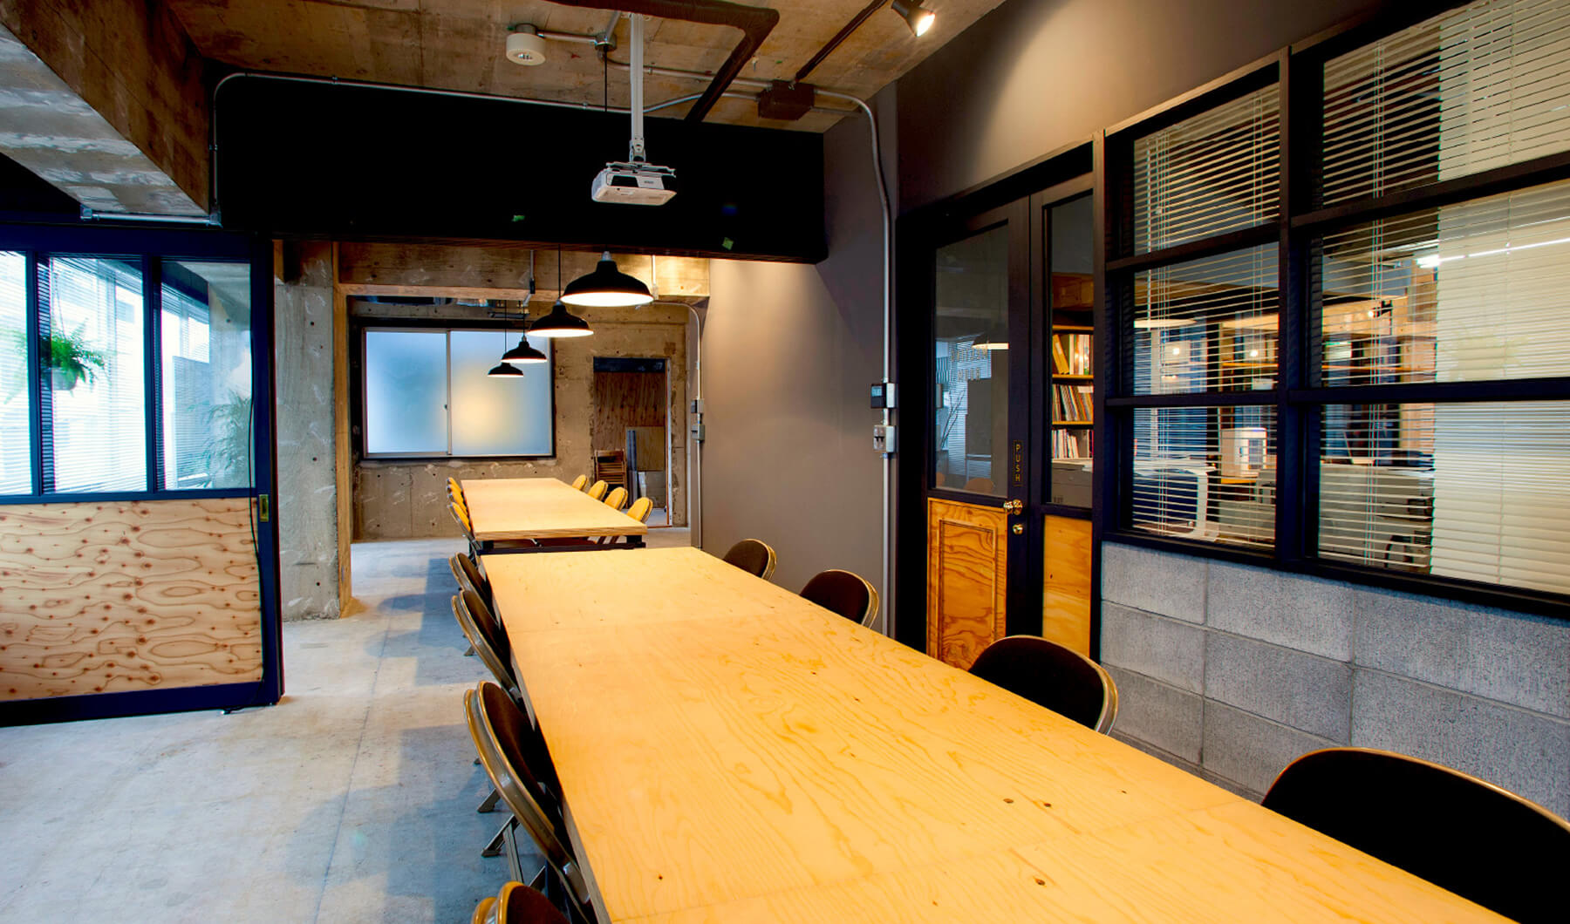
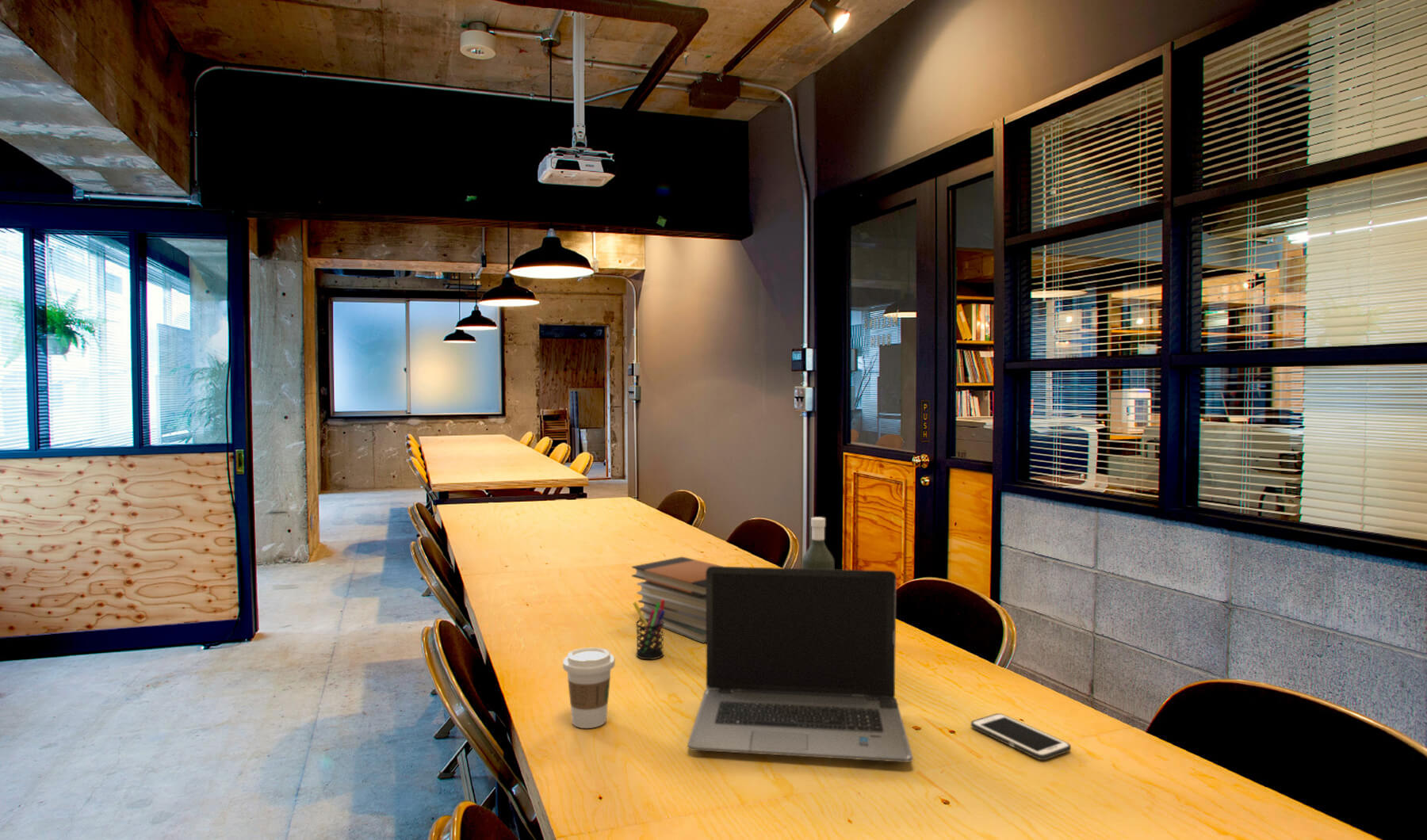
+ pen holder (652, 625)
+ coffee cup (589, 686)
+ book stack (694, 597)
+ cell phone (1019, 735)
+ bottle (817, 568)
+ laptop computer (798, 657)
